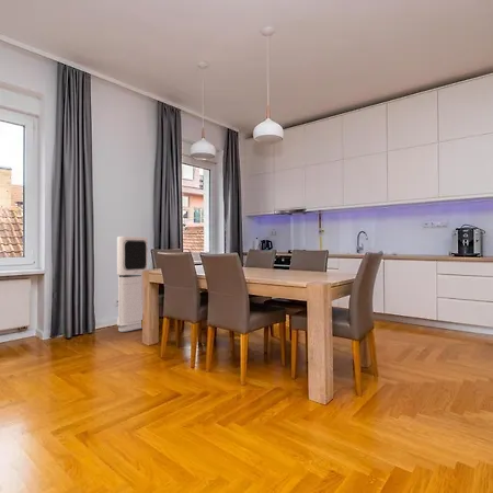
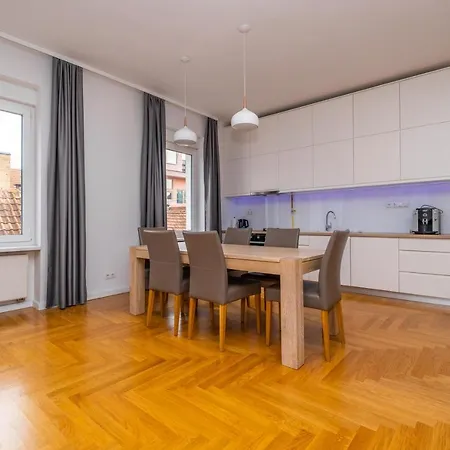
- air purifier (127, 282)
